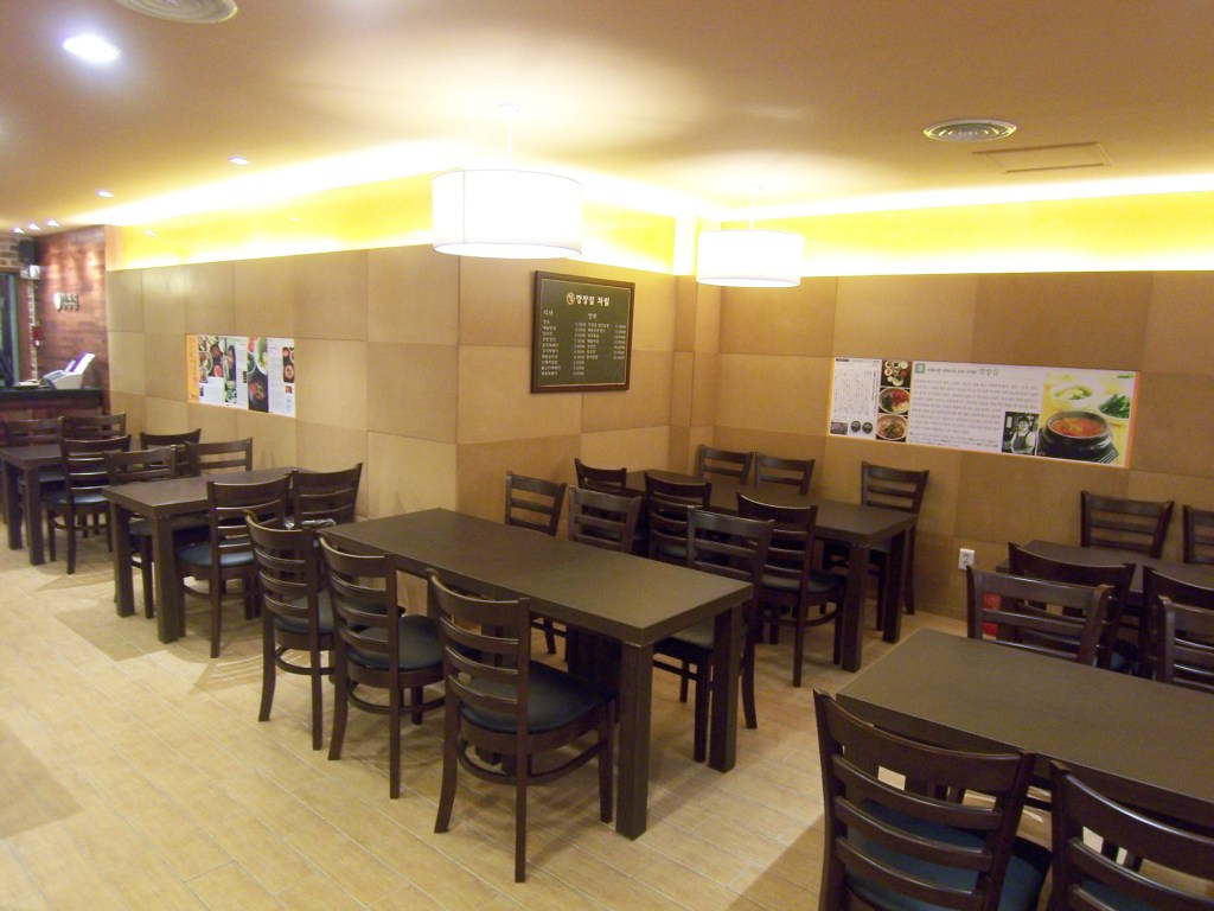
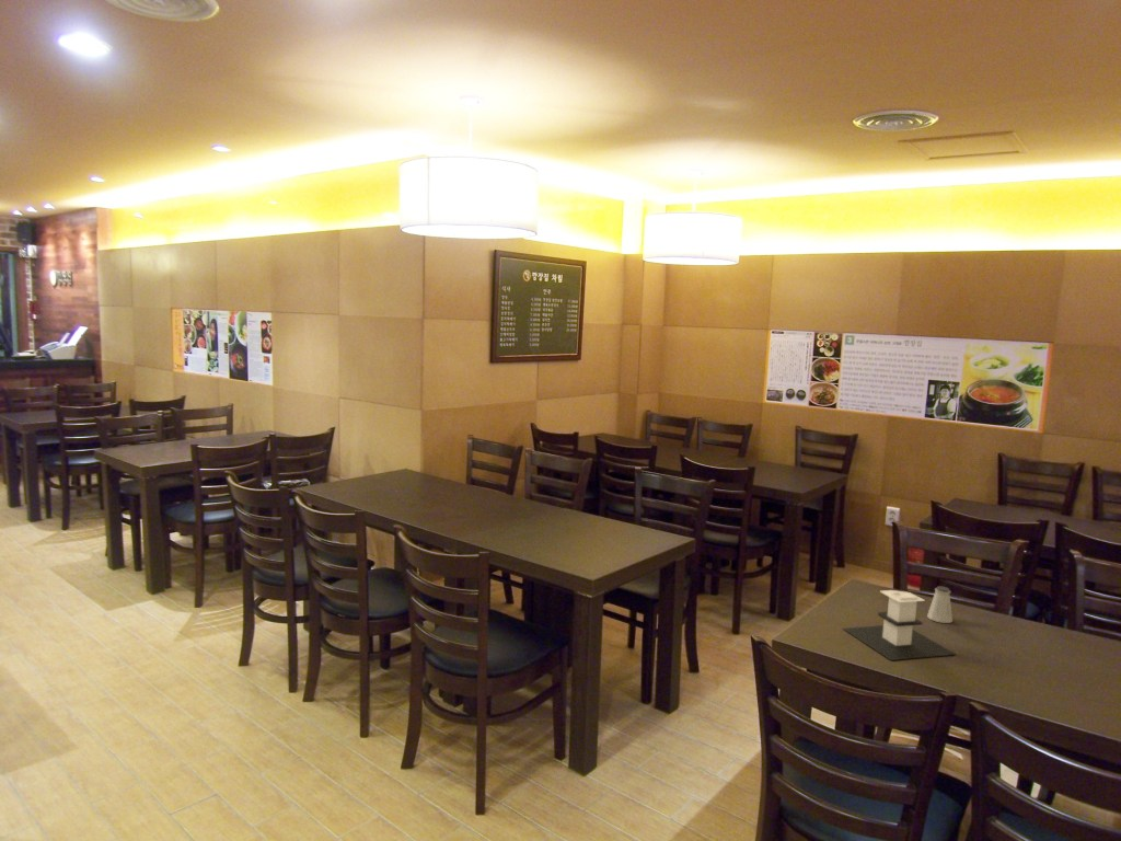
+ saltshaker (940, 603)
+ architectural model (899, 618)
